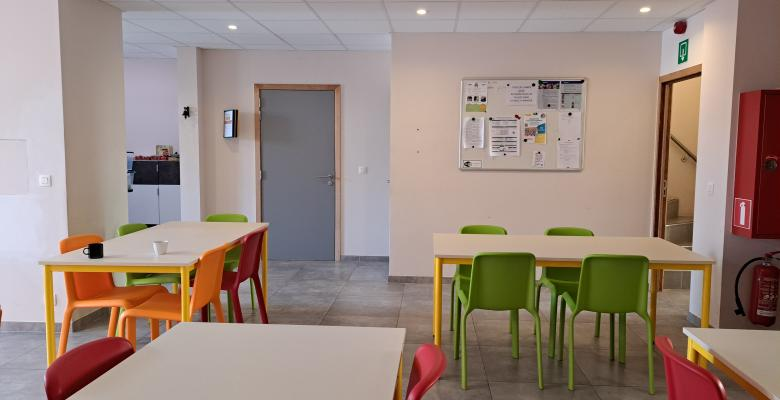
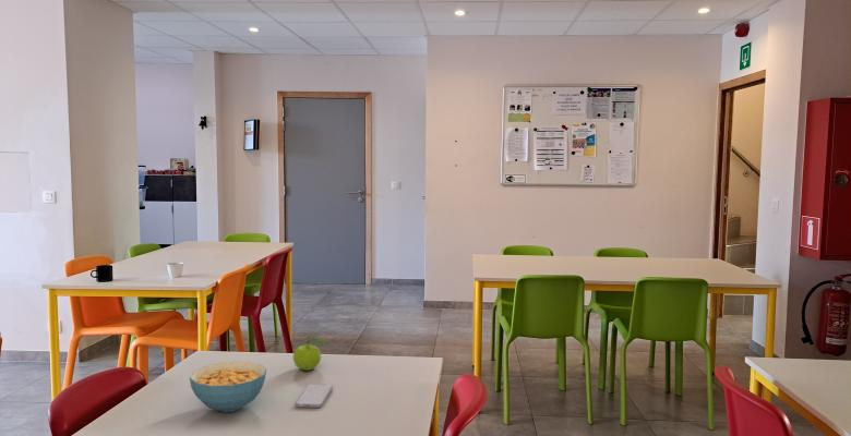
+ fruit (312, 353)
+ cereal bowl (229, 390)
+ smartphone (314, 395)
